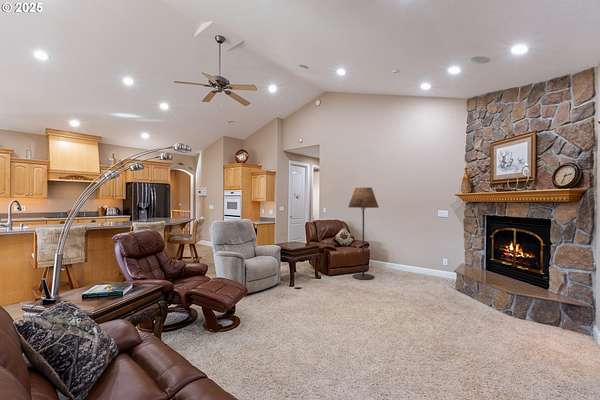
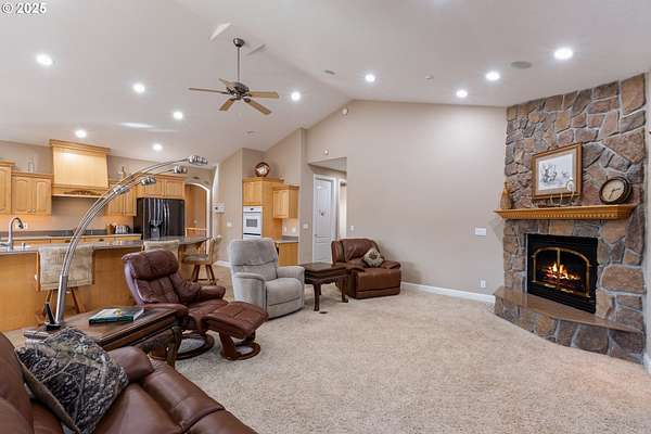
- floor lamp (363, 232)
